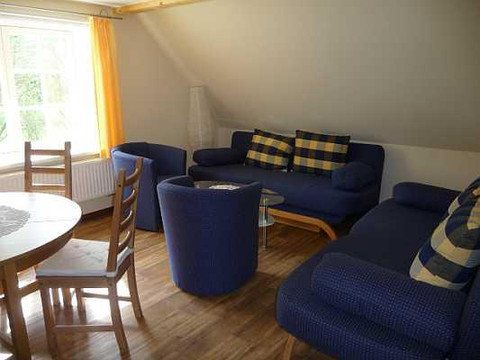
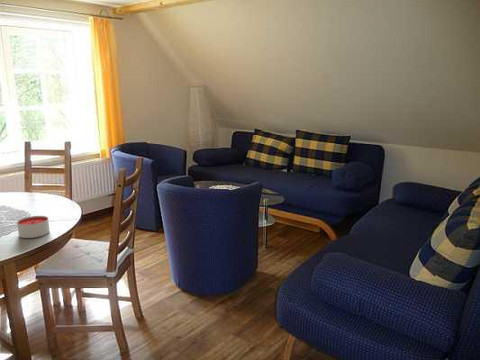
+ candle (33, 226)
